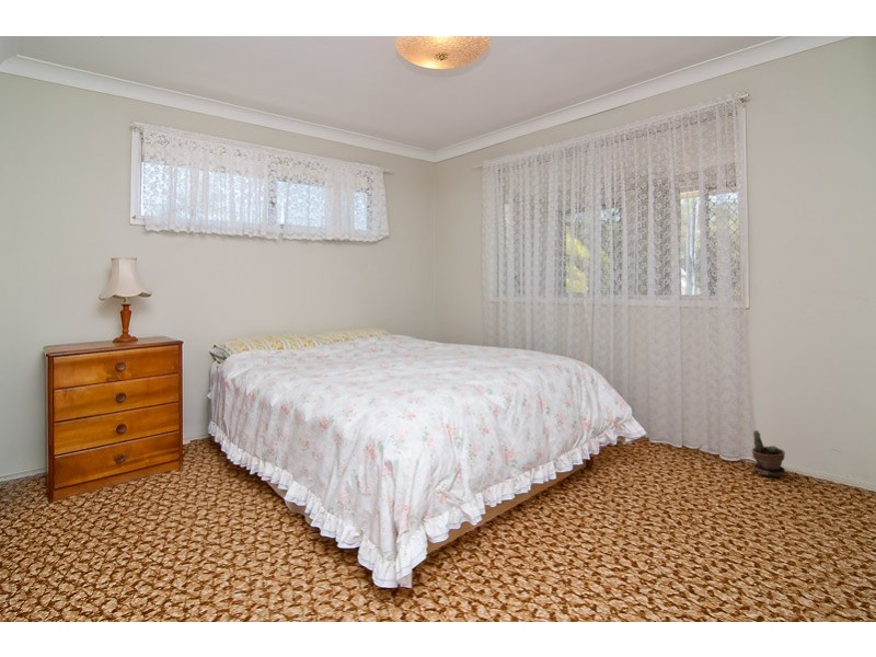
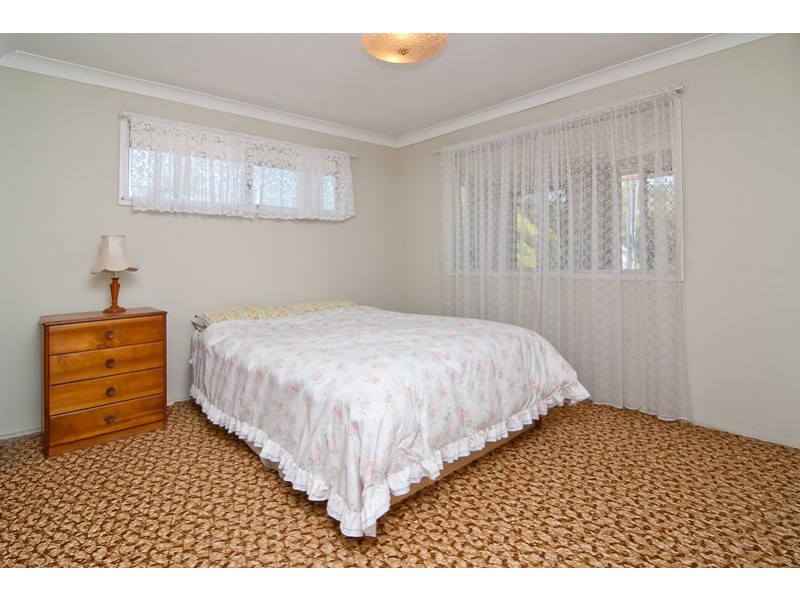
- potted plant (768, 452)
